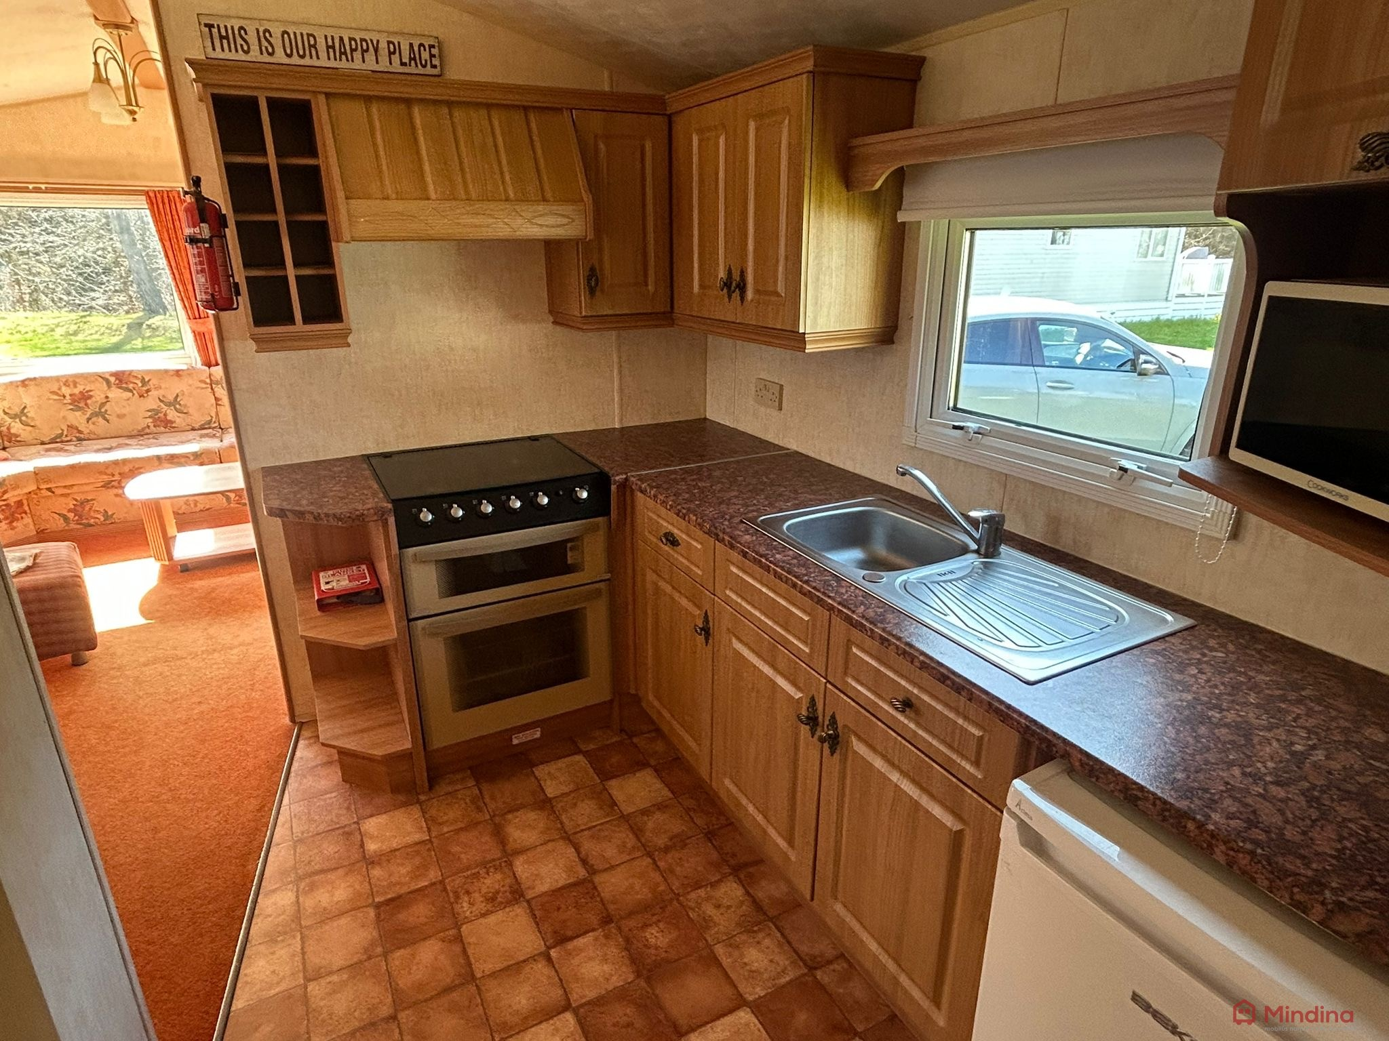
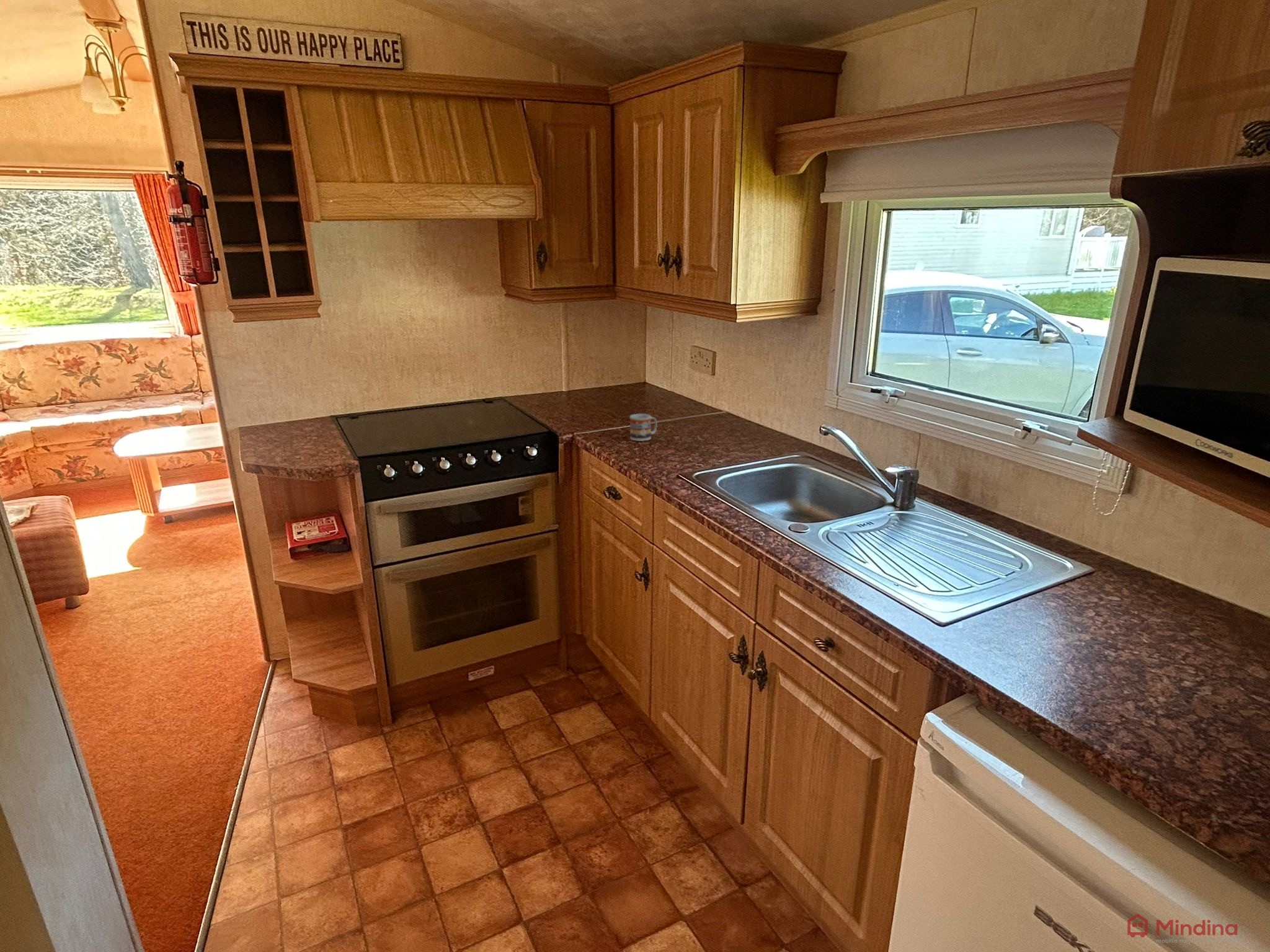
+ cup (644, 426)
